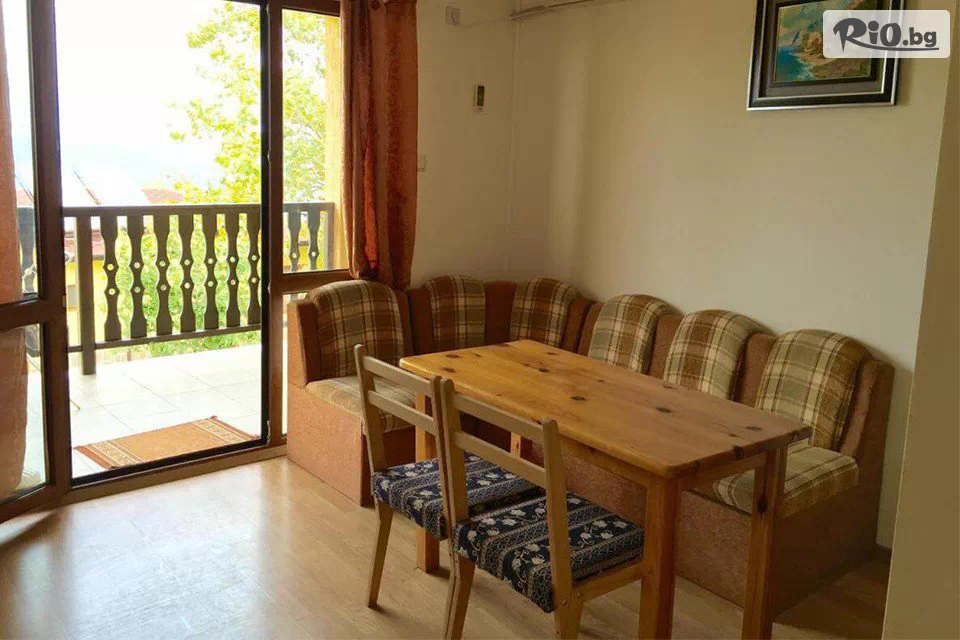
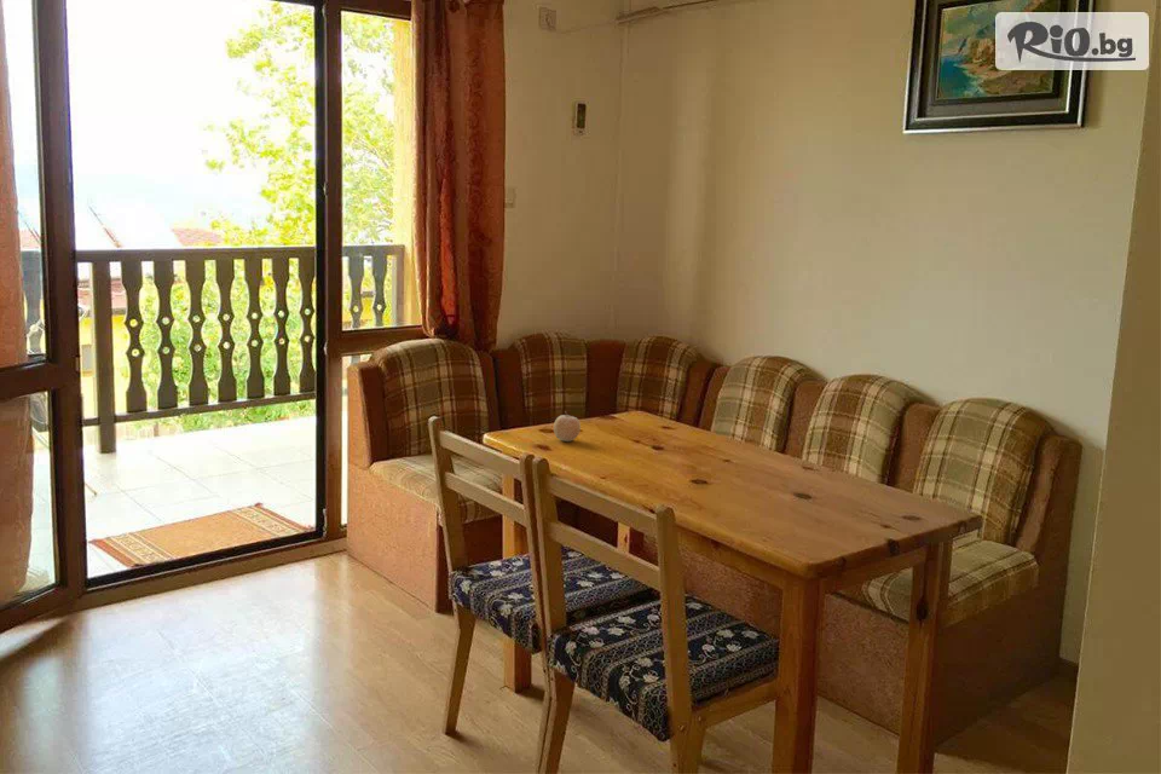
+ fruit (566, 426)
